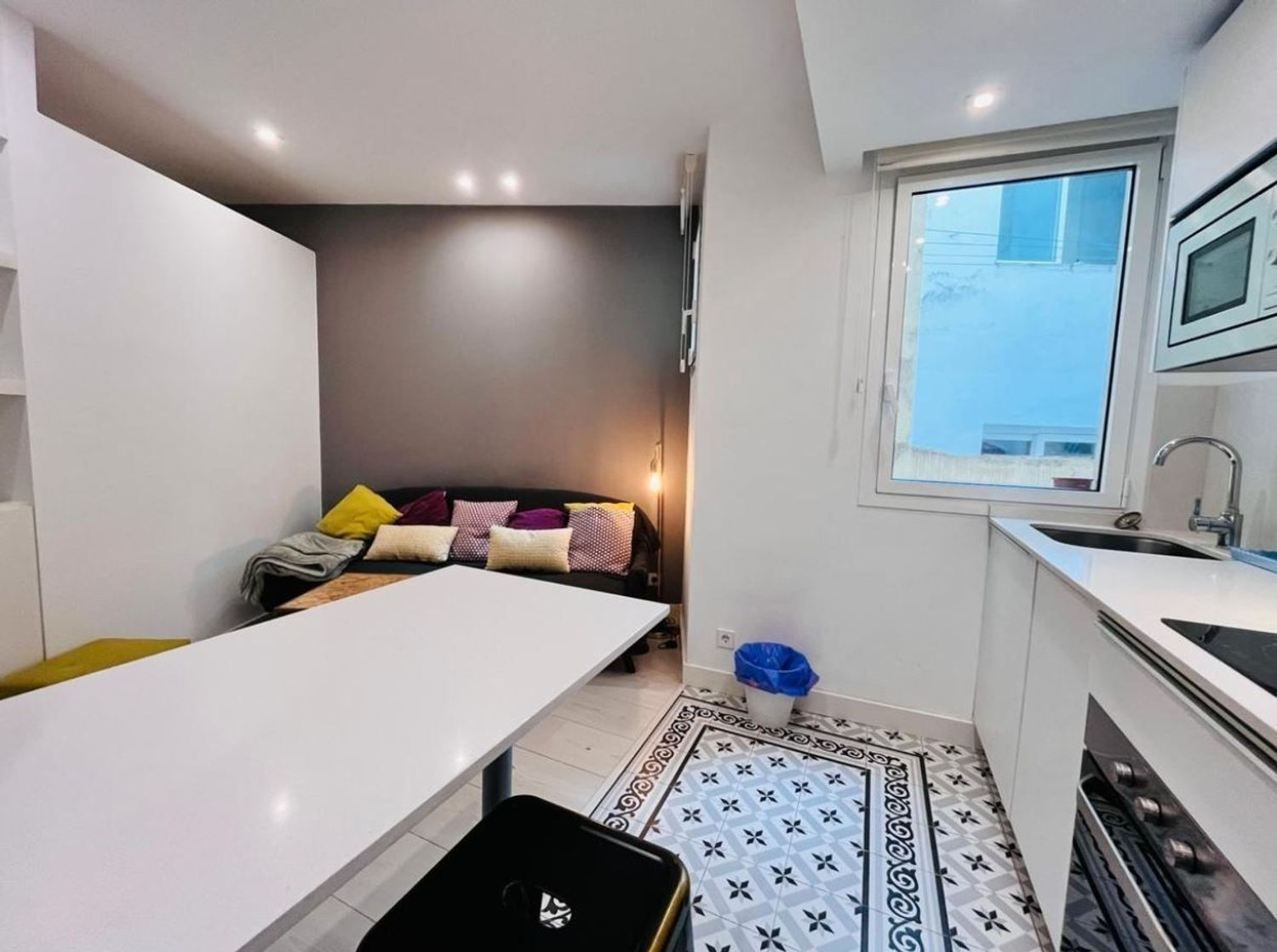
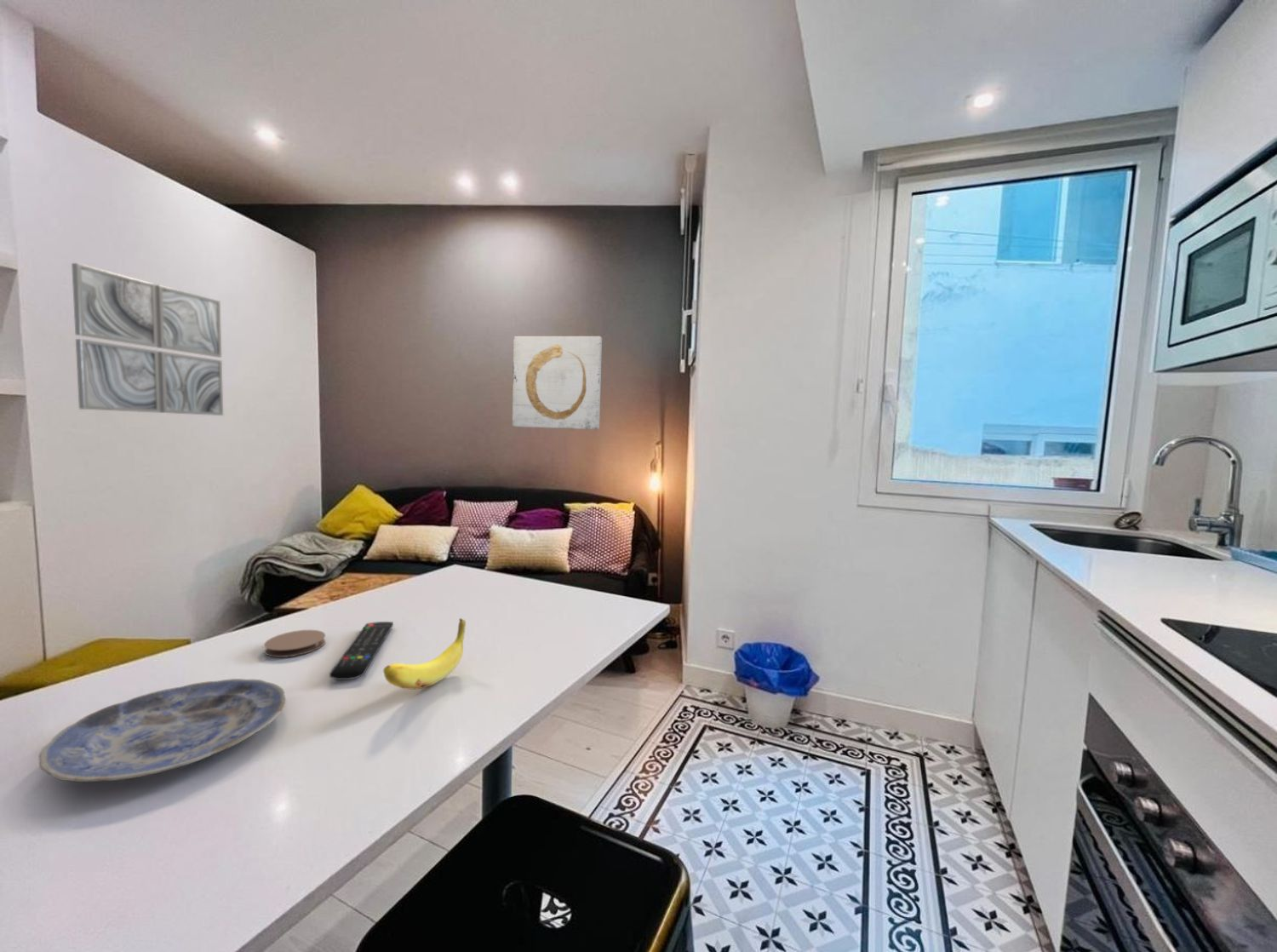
+ wall art (157, 347)
+ wall art (556, 382)
+ banana (430, 661)
+ remote control (365, 647)
+ coaster (295, 642)
+ plate (176, 727)
